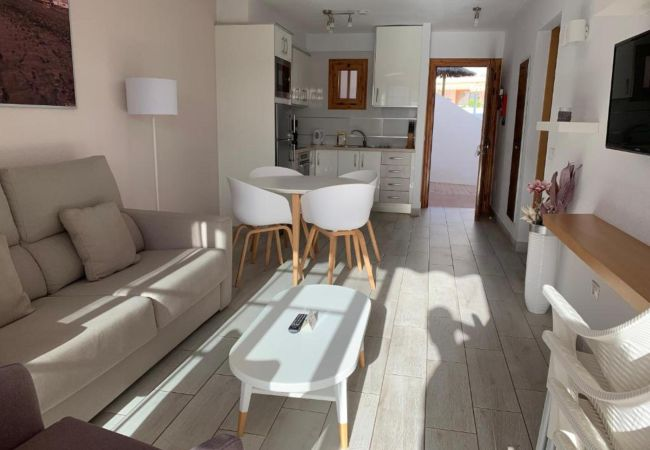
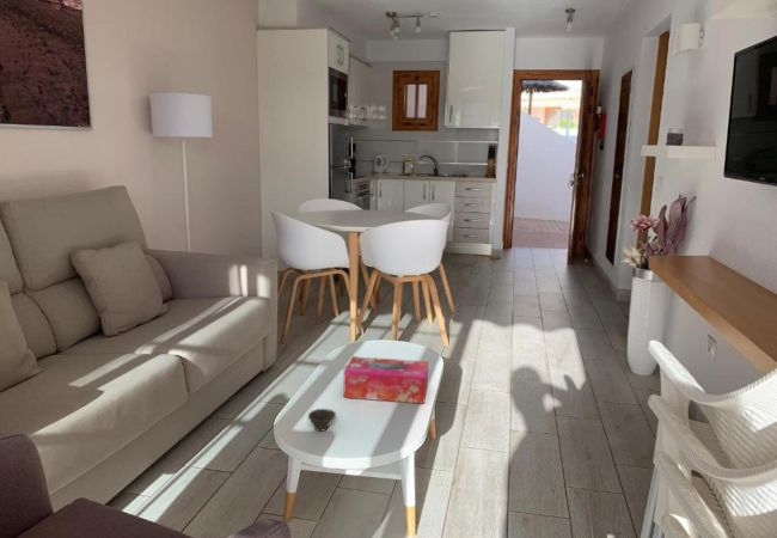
+ tissue box (386, 379)
+ cup (323, 421)
